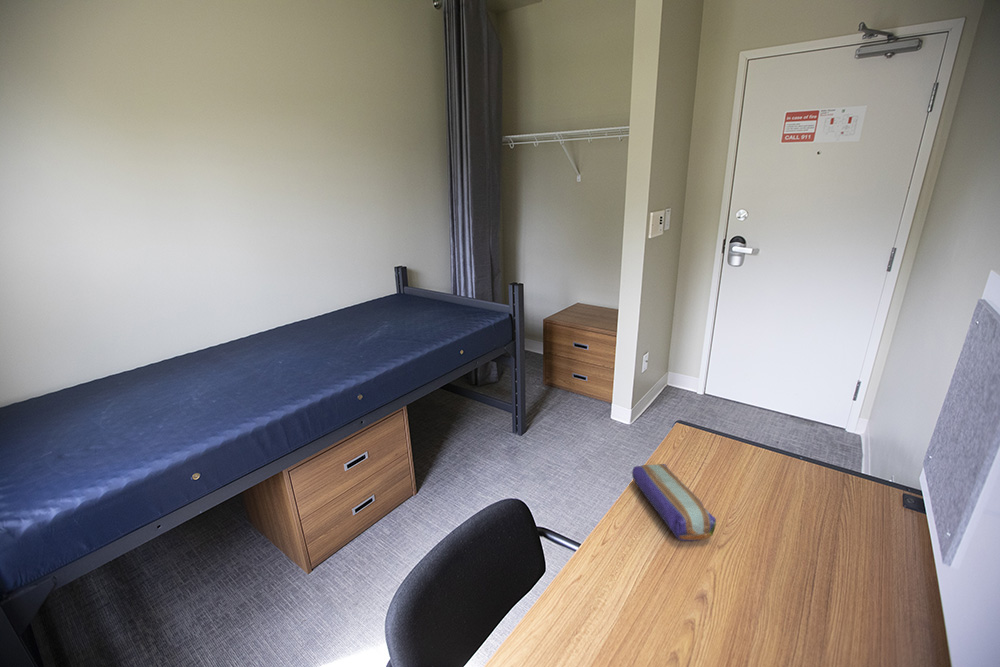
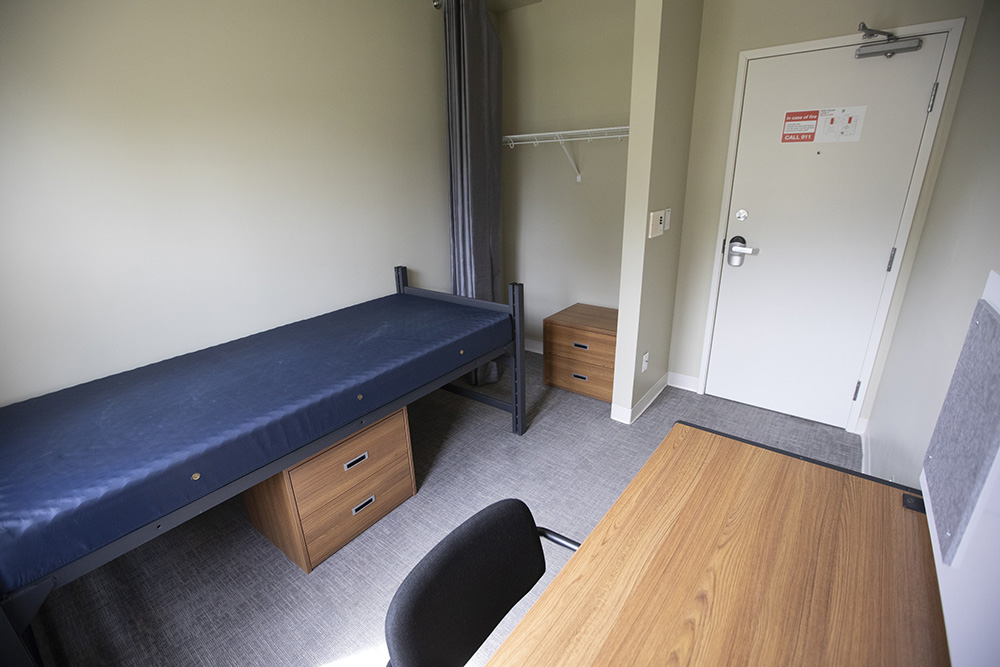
- pencil case (670, 498)
